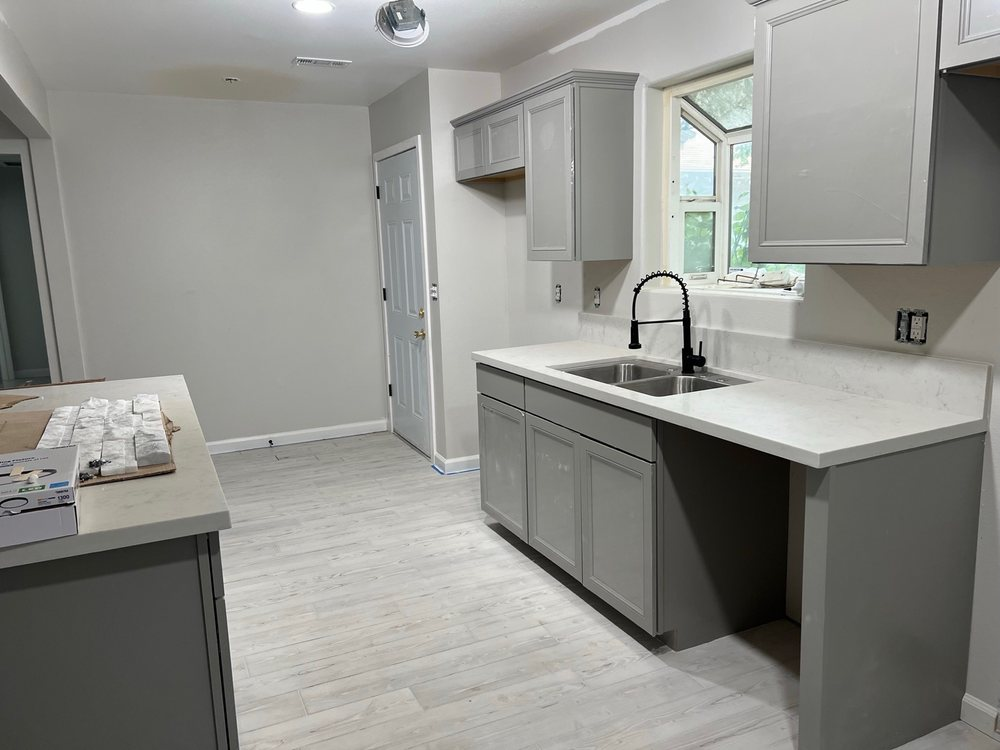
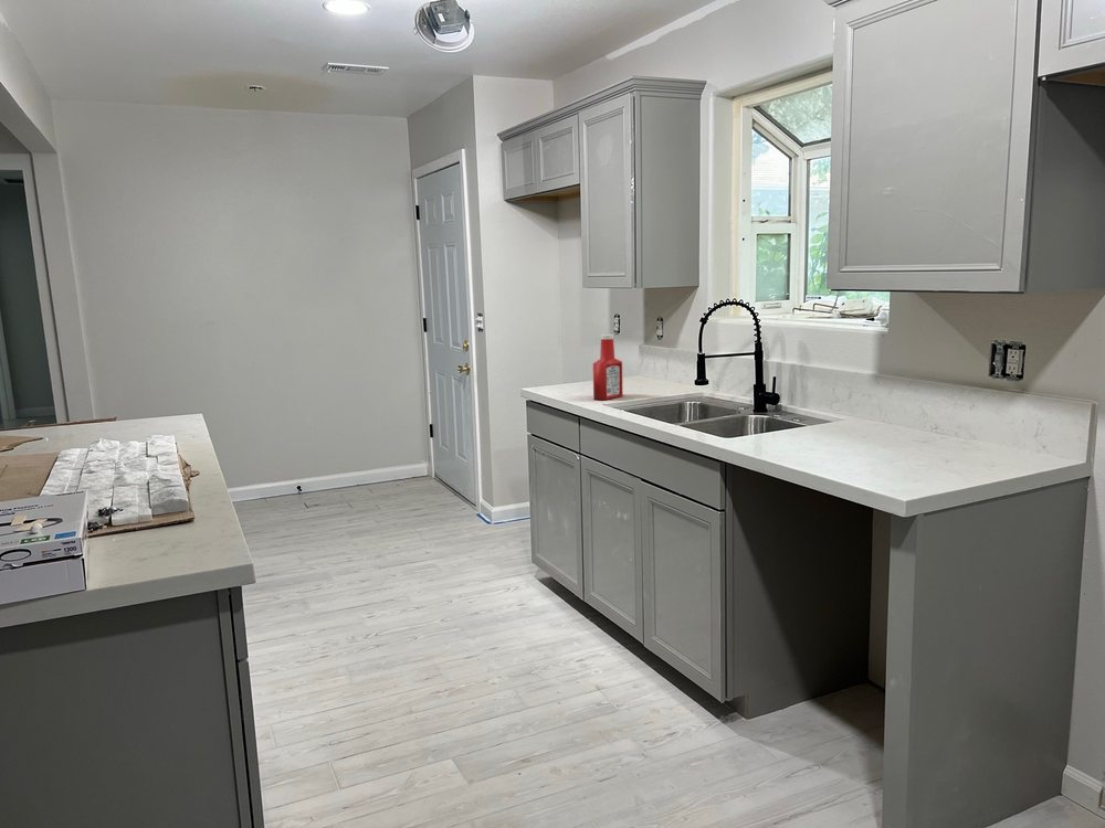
+ soap bottle (607, 365)
